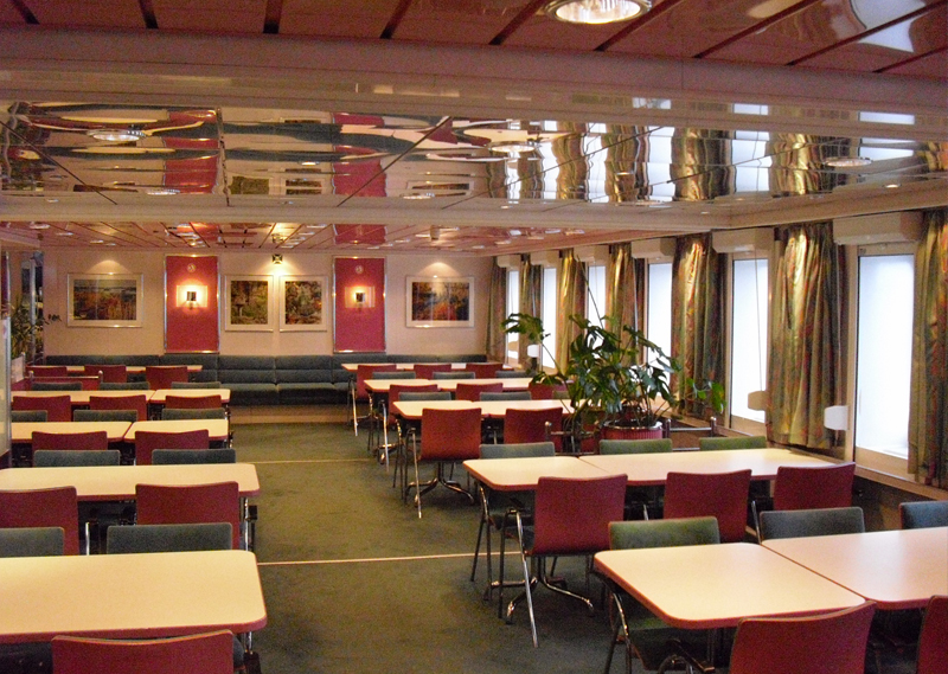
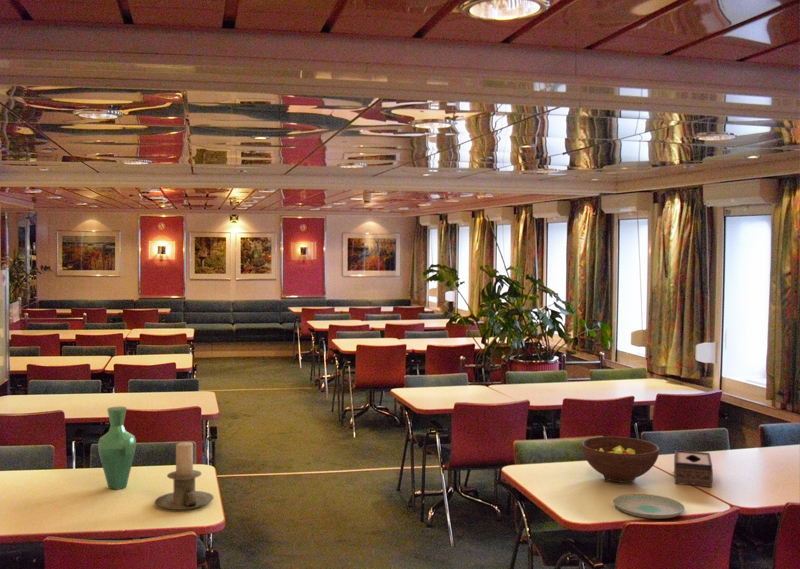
+ candle holder (184, 473)
+ vase (117, 447)
+ fruit bowl (619, 462)
+ tissue box (692, 467)
+ plate (648, 506)
